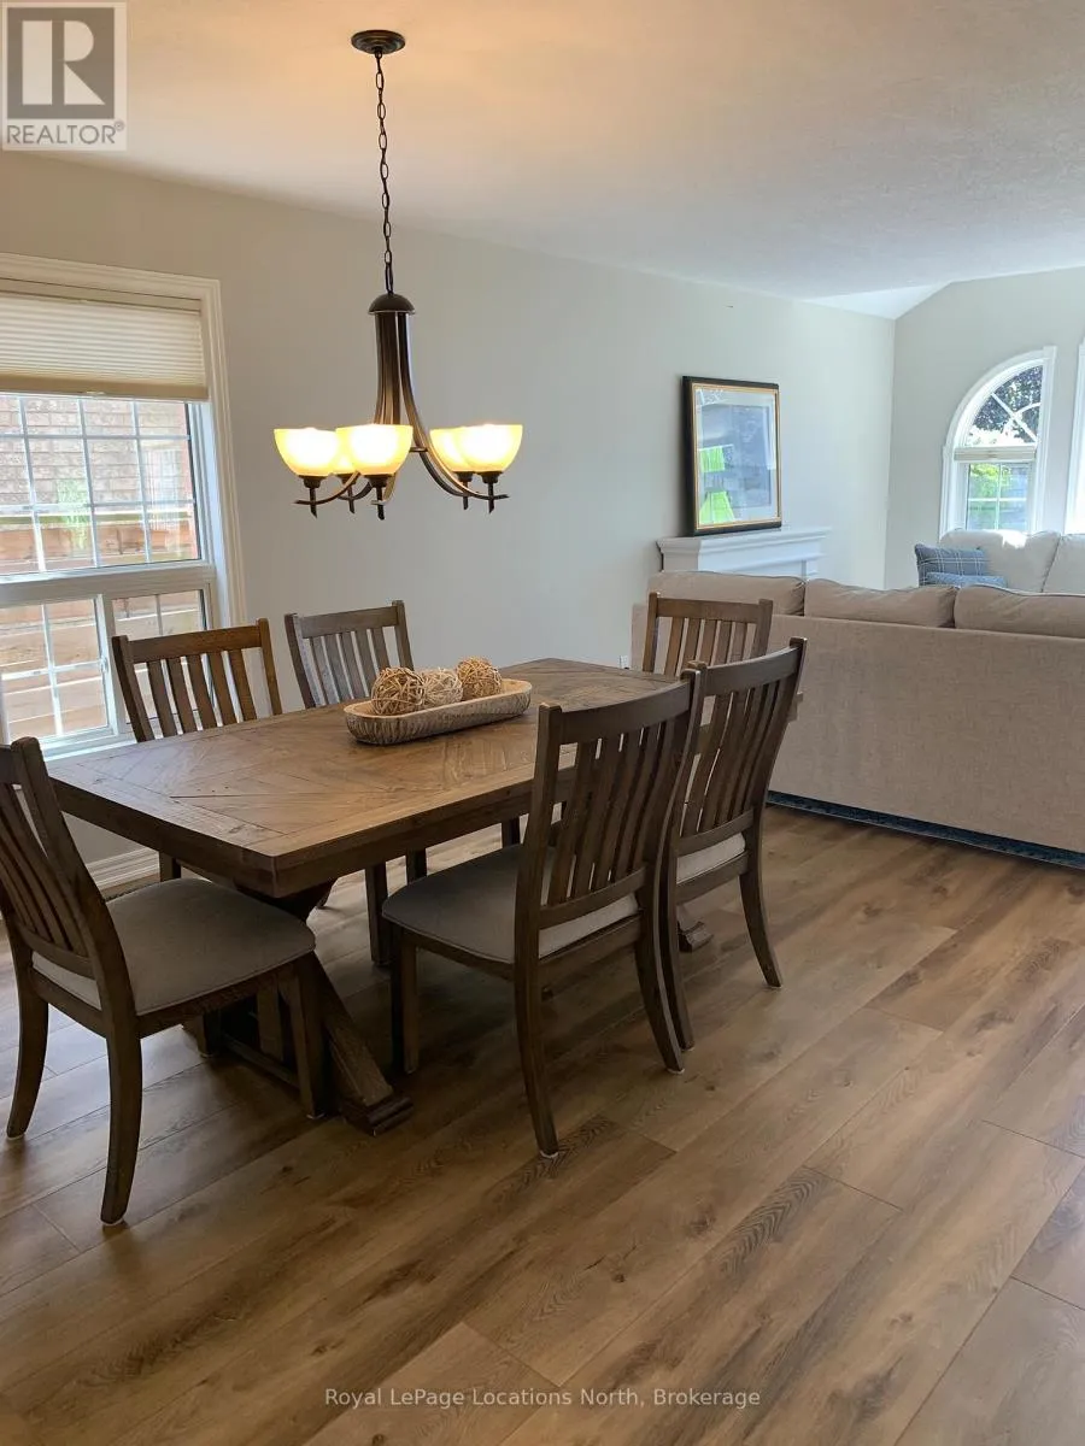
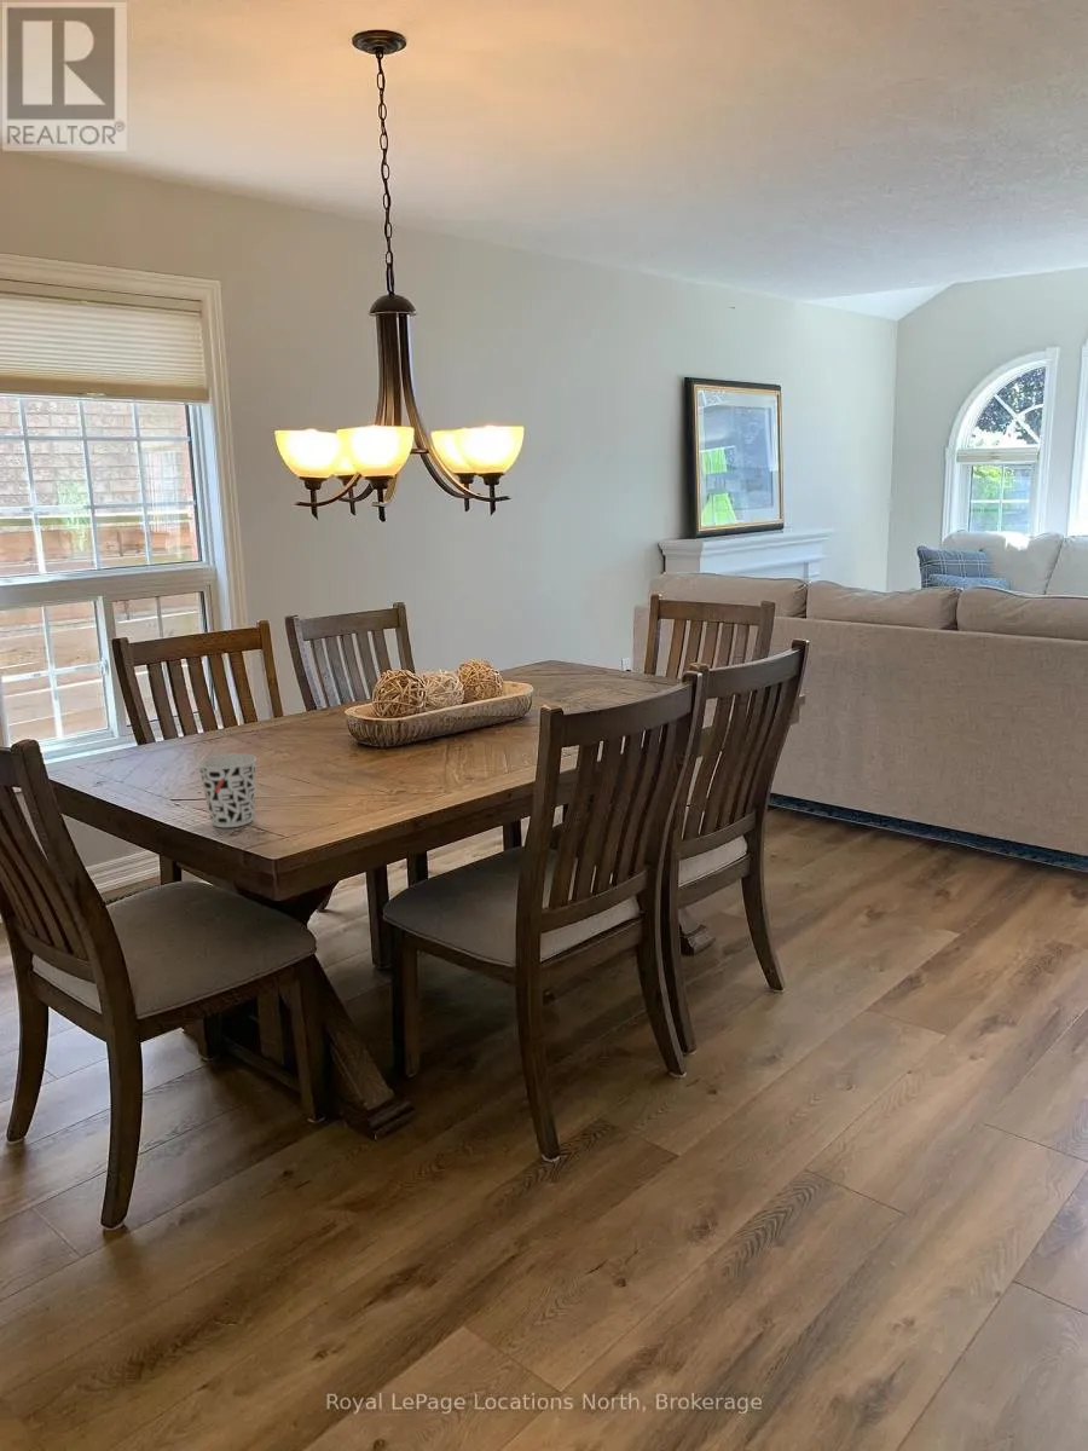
+ cup (230, 791)
